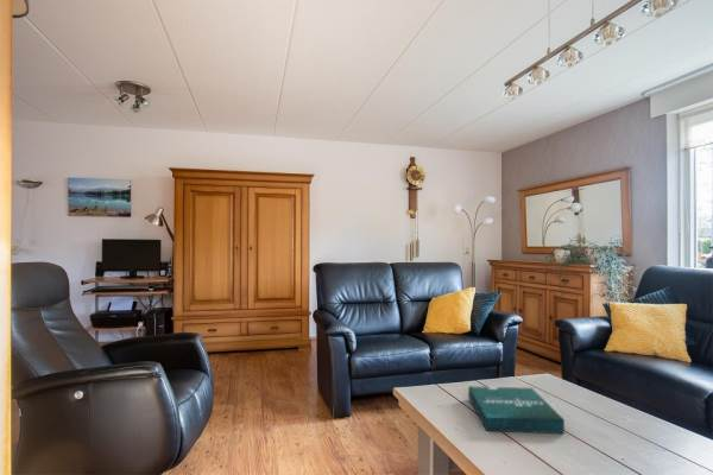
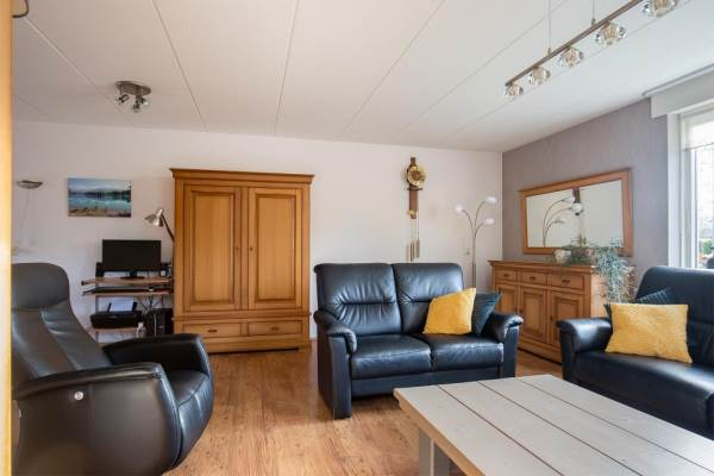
- pizza box (511, 407)
